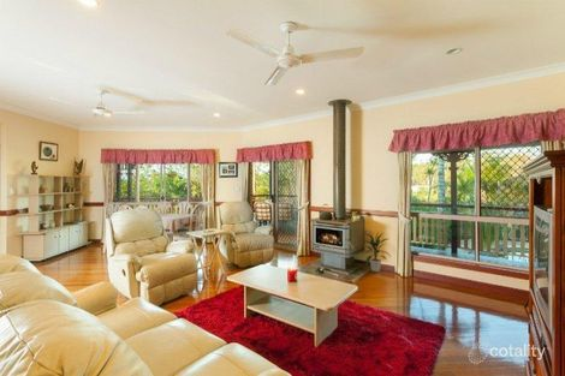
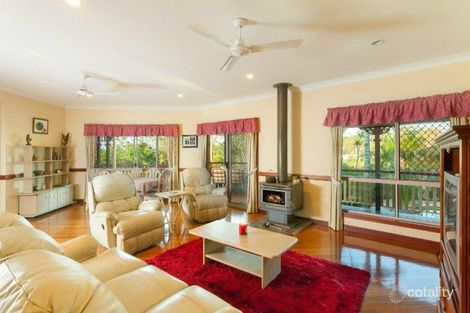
- indoor plant (374, 250)
